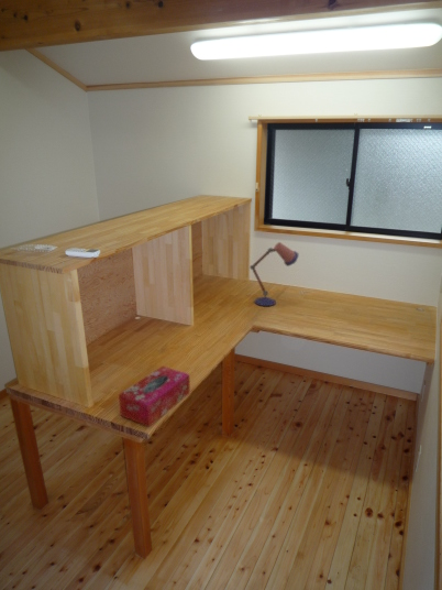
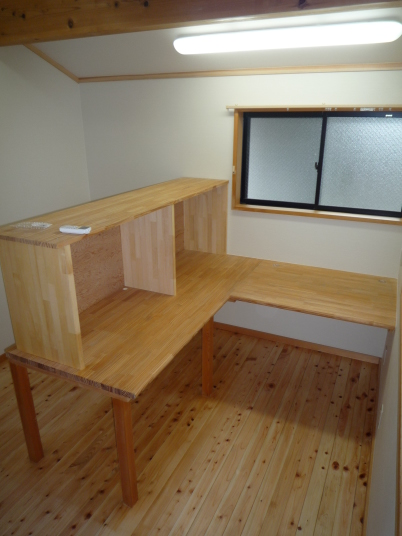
- tissue box (156, 394)
- desk lamp (284, 262)
